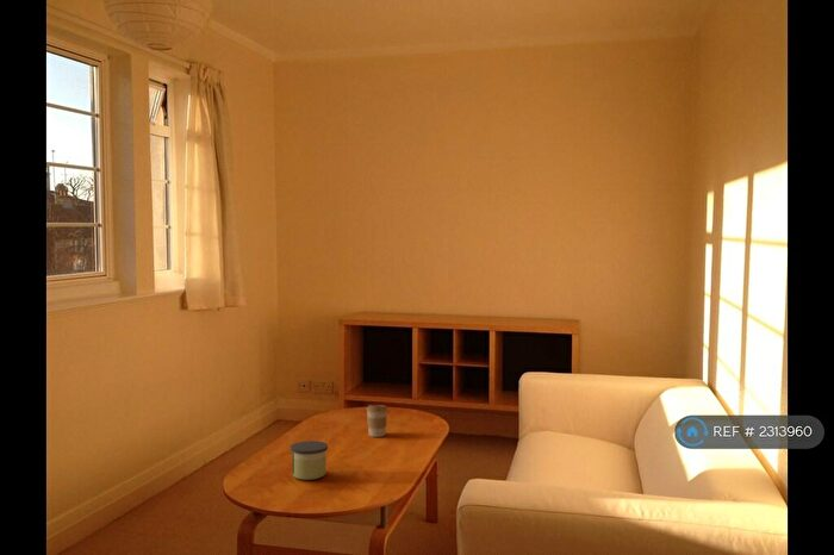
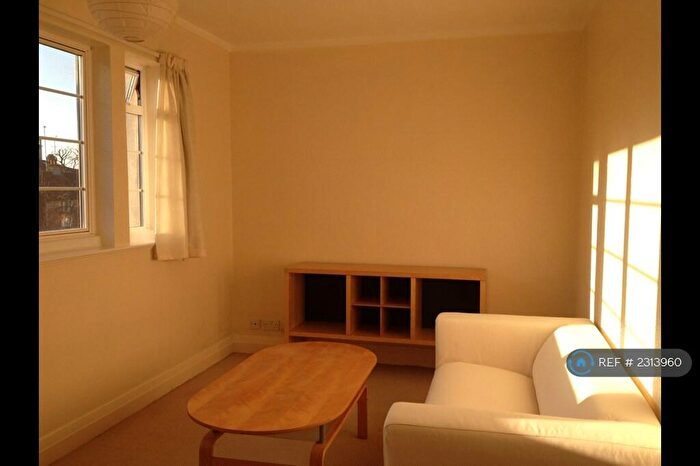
- candle (309, 460)
- coffee cup (376, 419)
